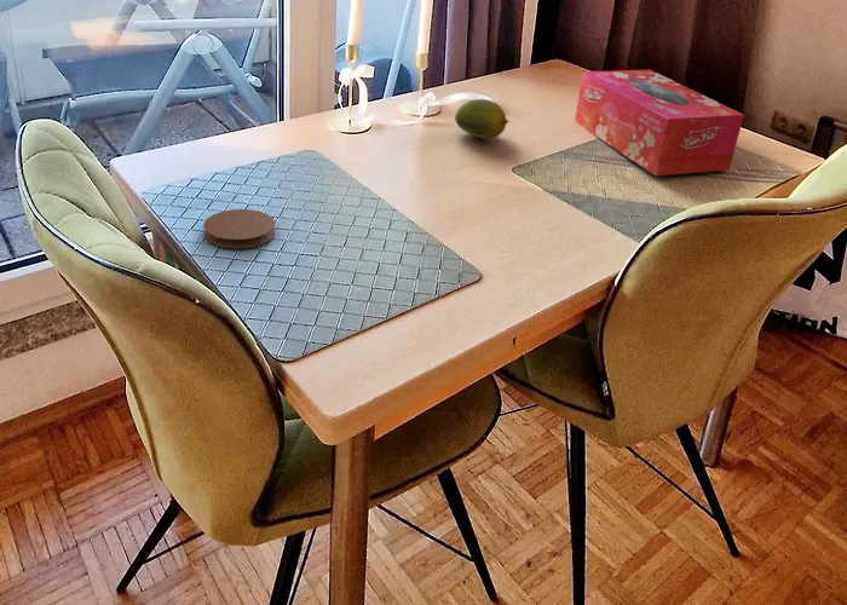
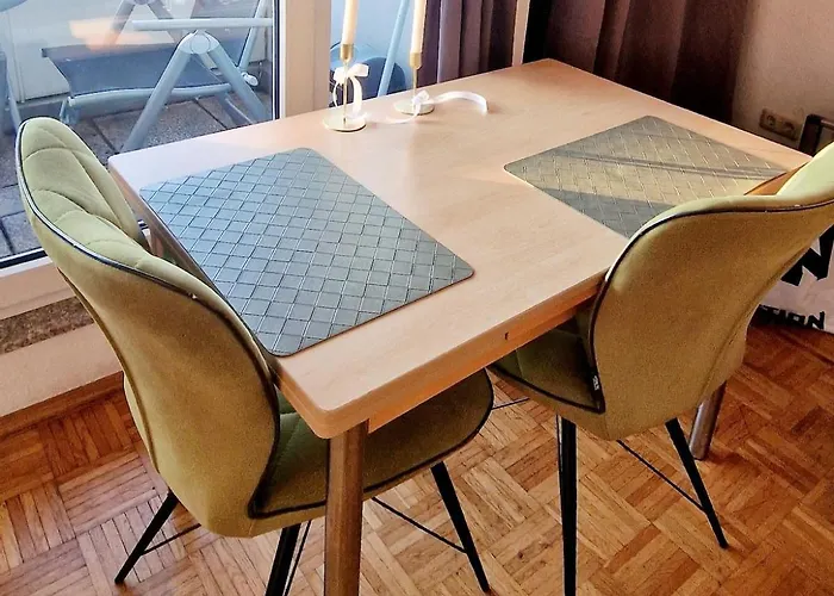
- fruit (482, 117)
- tissue box (652, 119)
- coaster (240, 227)
